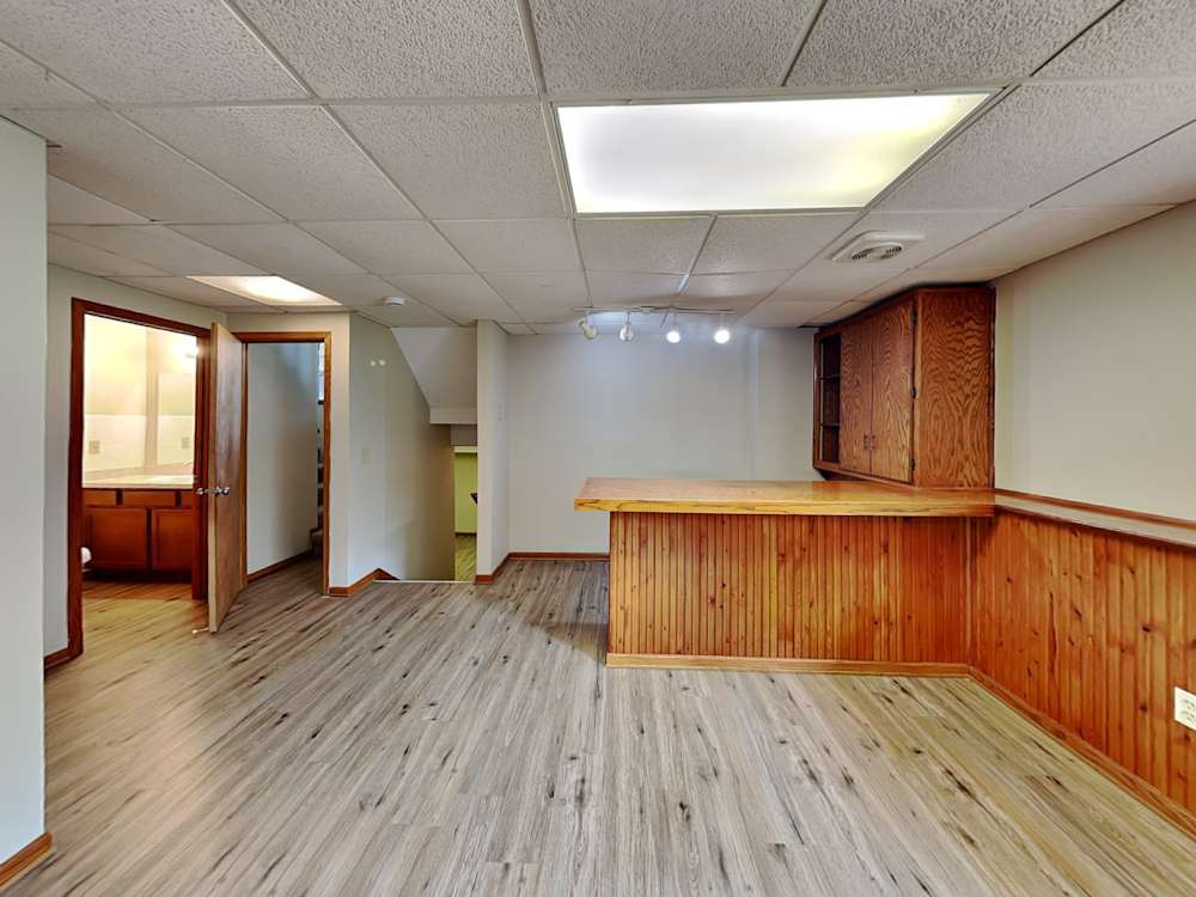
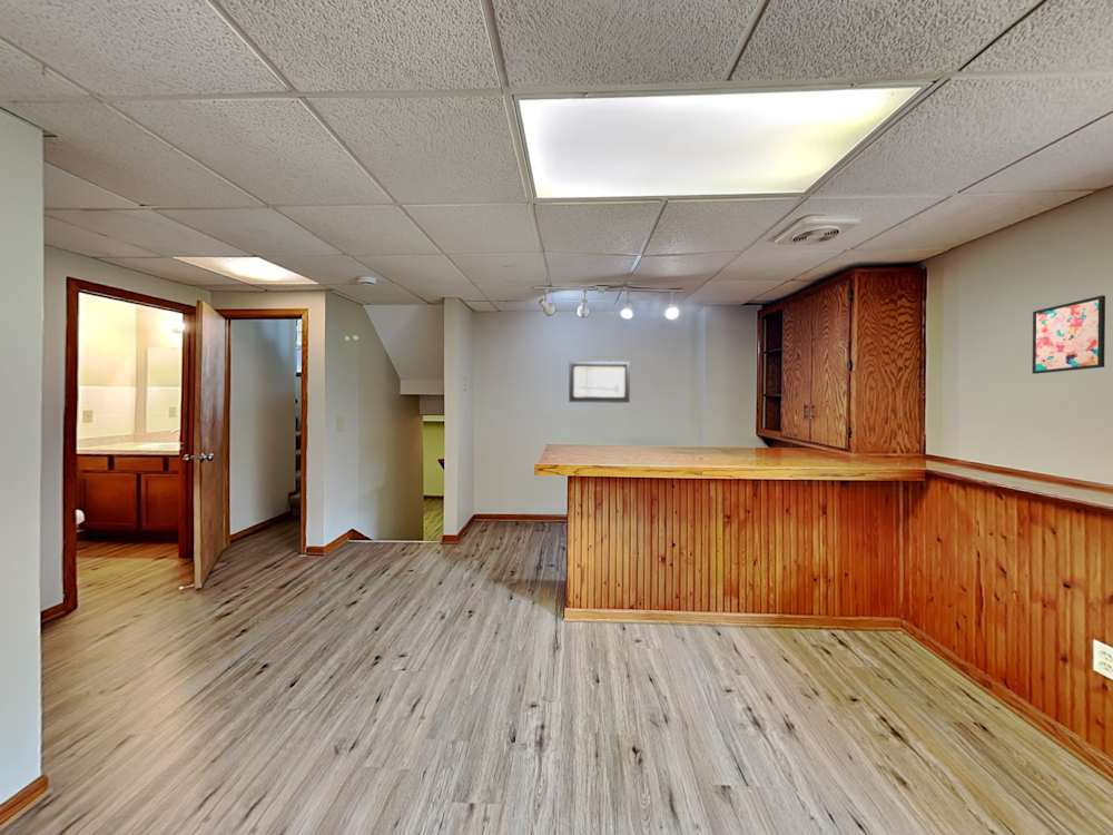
+ wall art (1065, 337)
+ wall art (599, 382)
